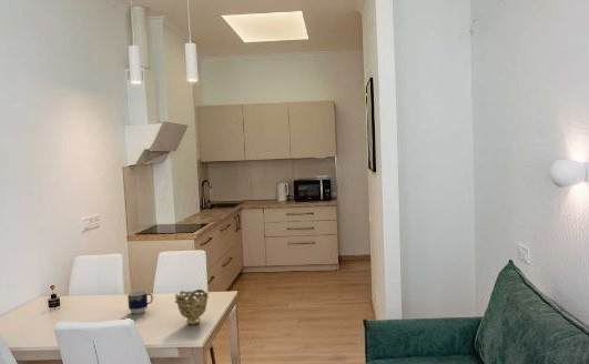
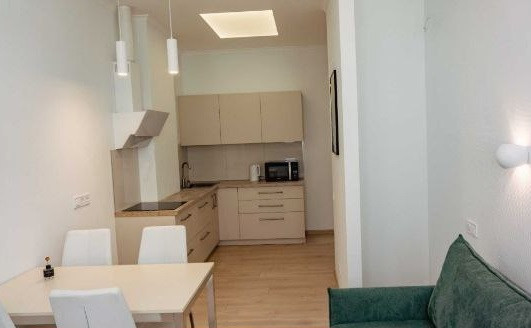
- cup (140, 302)
- decorative bowl (192, 307)
